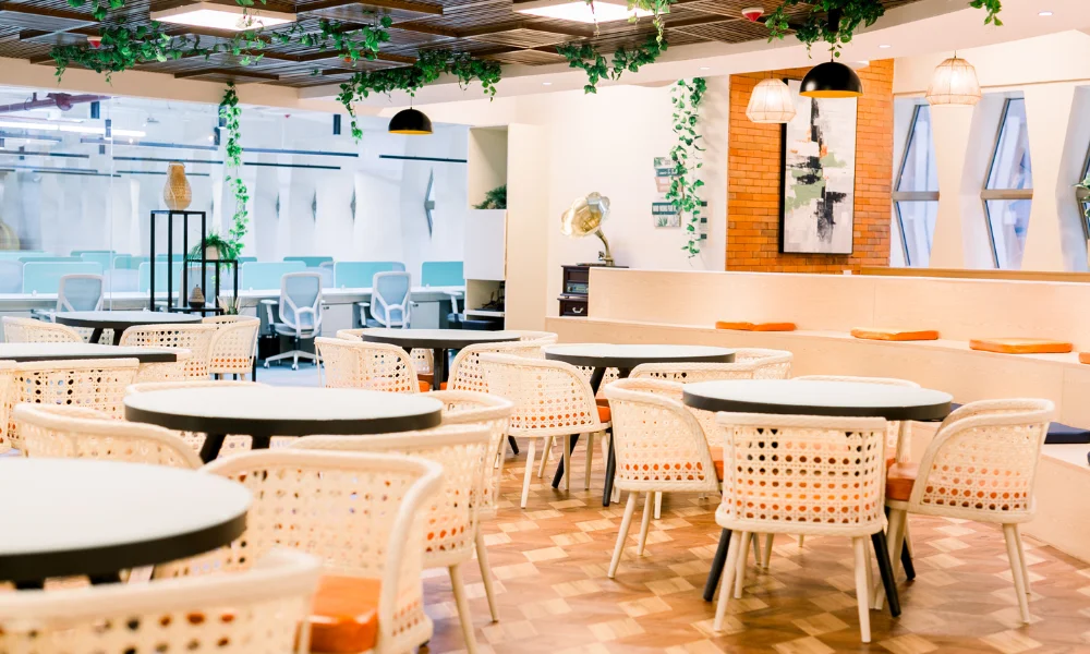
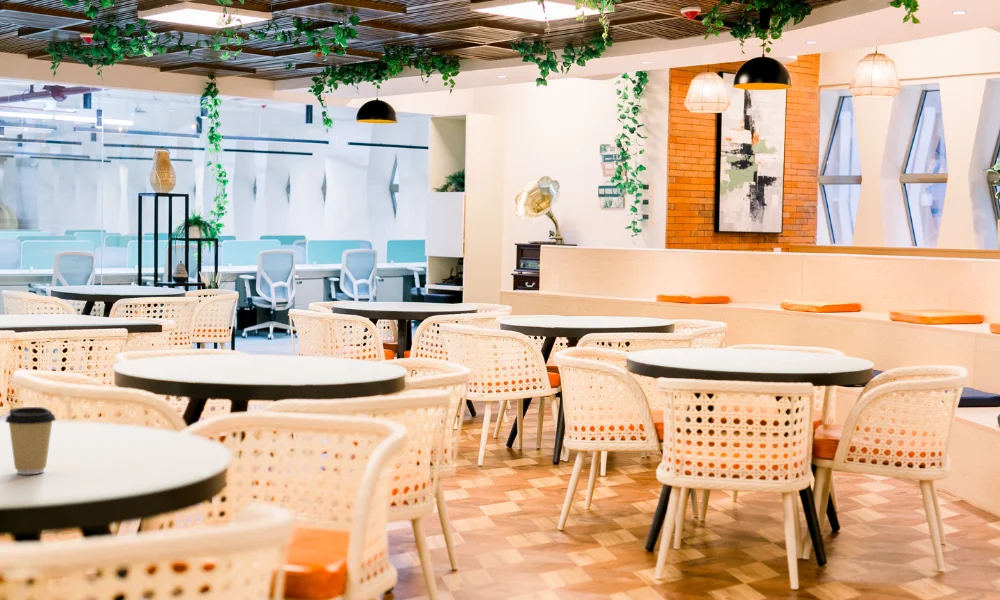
+ coffee cup (30, 440)
